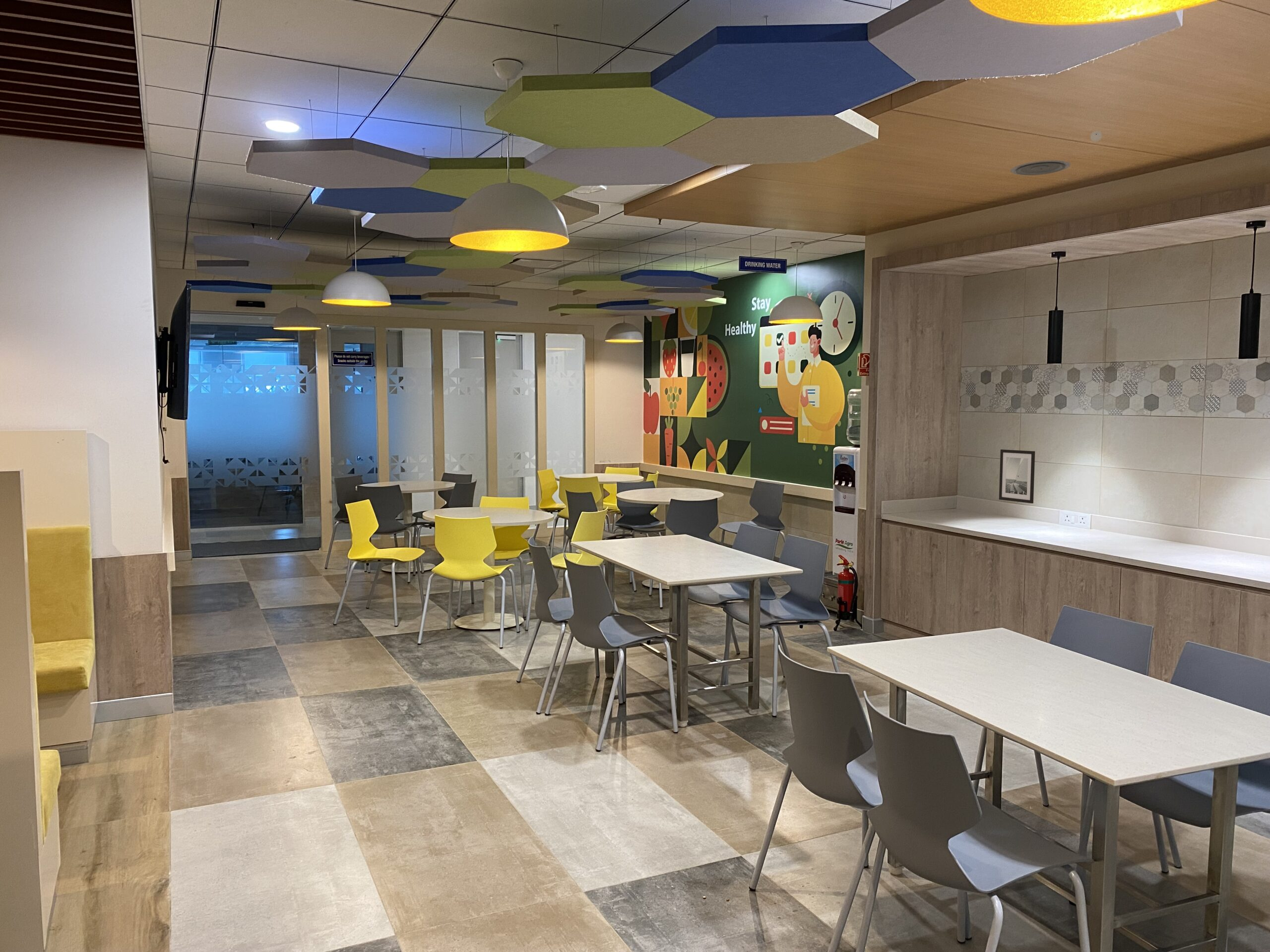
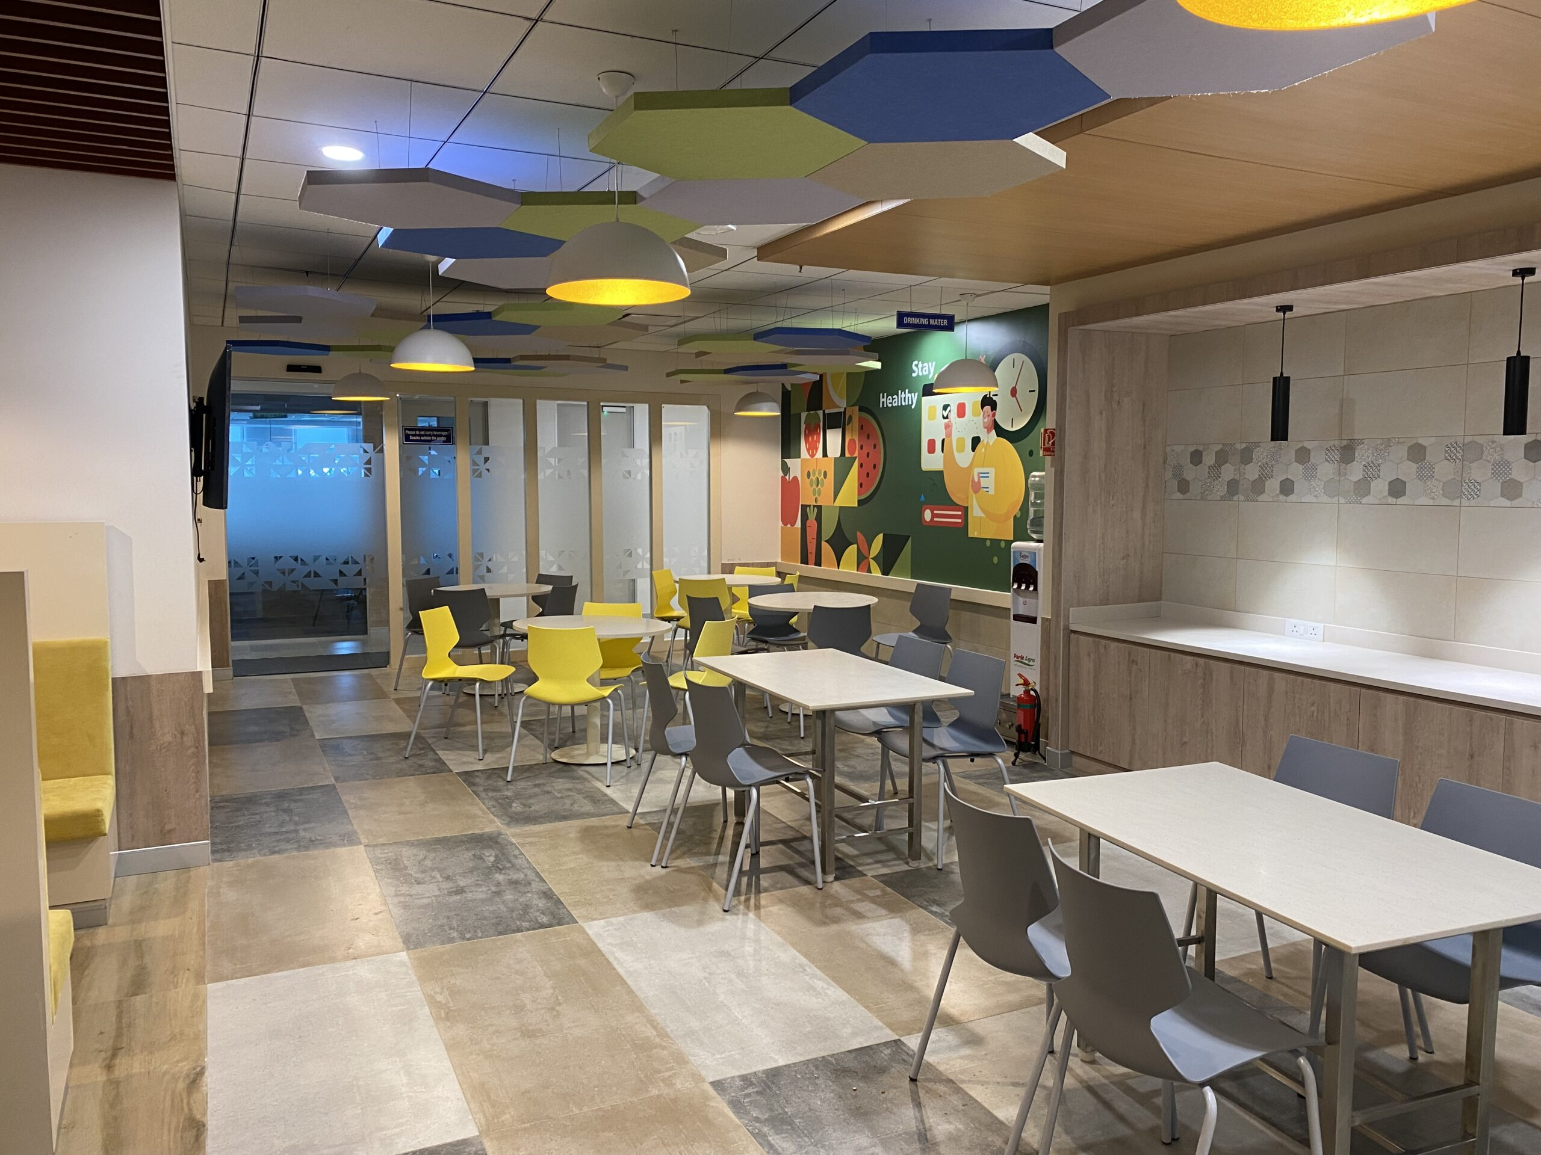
- wall art (1016, 476)
- eyeball (1096, 136)
- recessed light (1040, 166)
